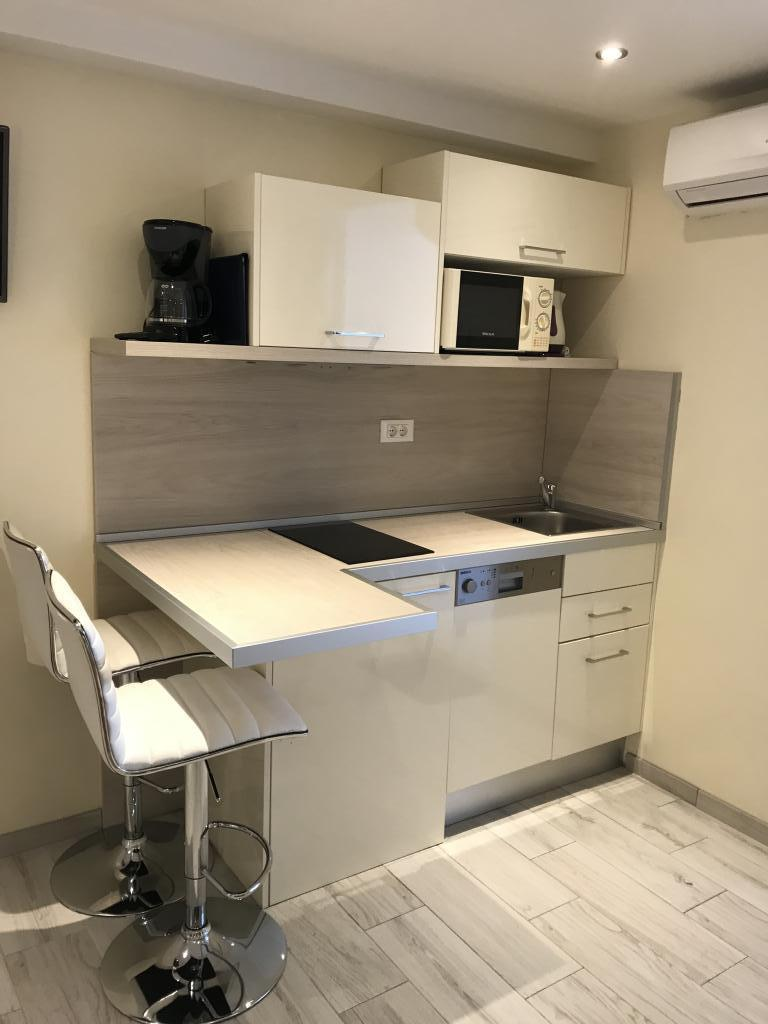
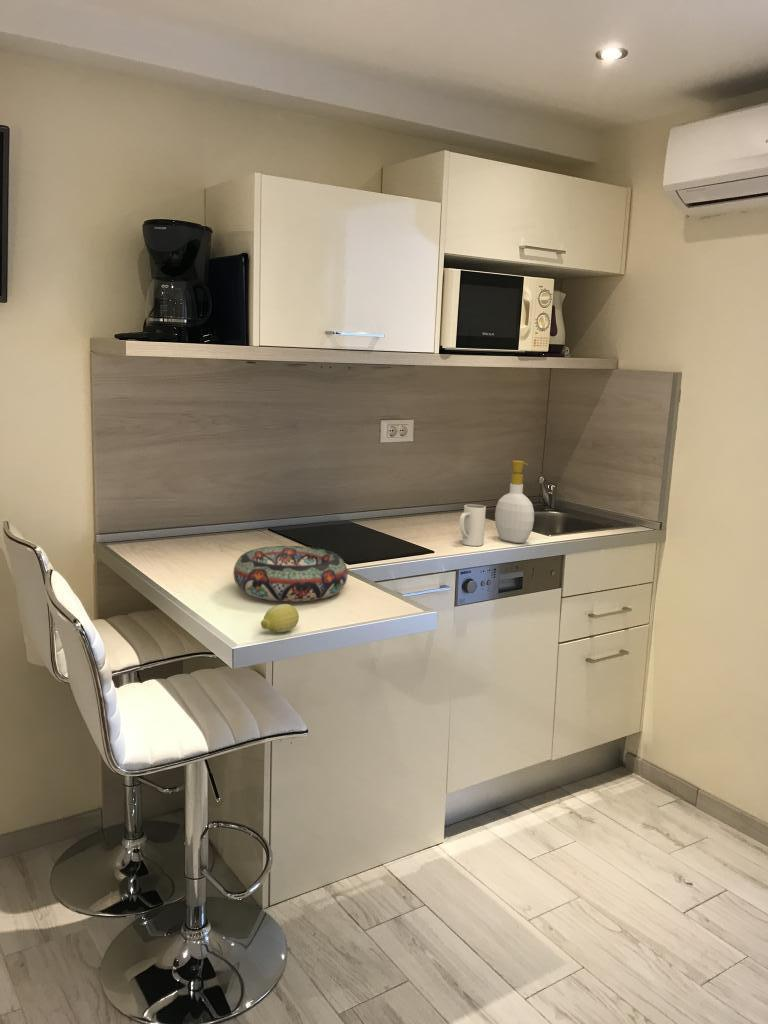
+ fruit (280, 618)
+ mug (470, 525)
+ decorative bowl (290, 573)
+ soap bottle (516, 501)
